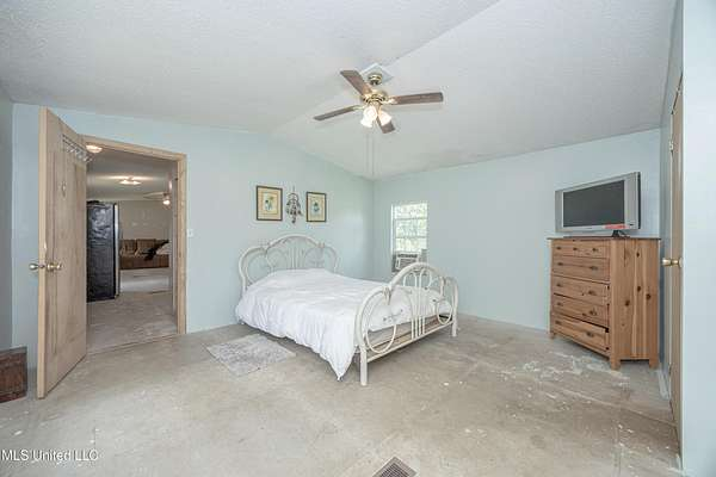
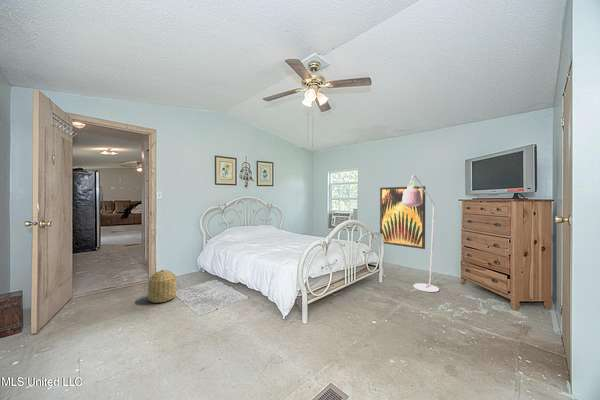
+ floor lamp (432, 231)
+ wall art (401, 216)
+ basket (162, 284)
